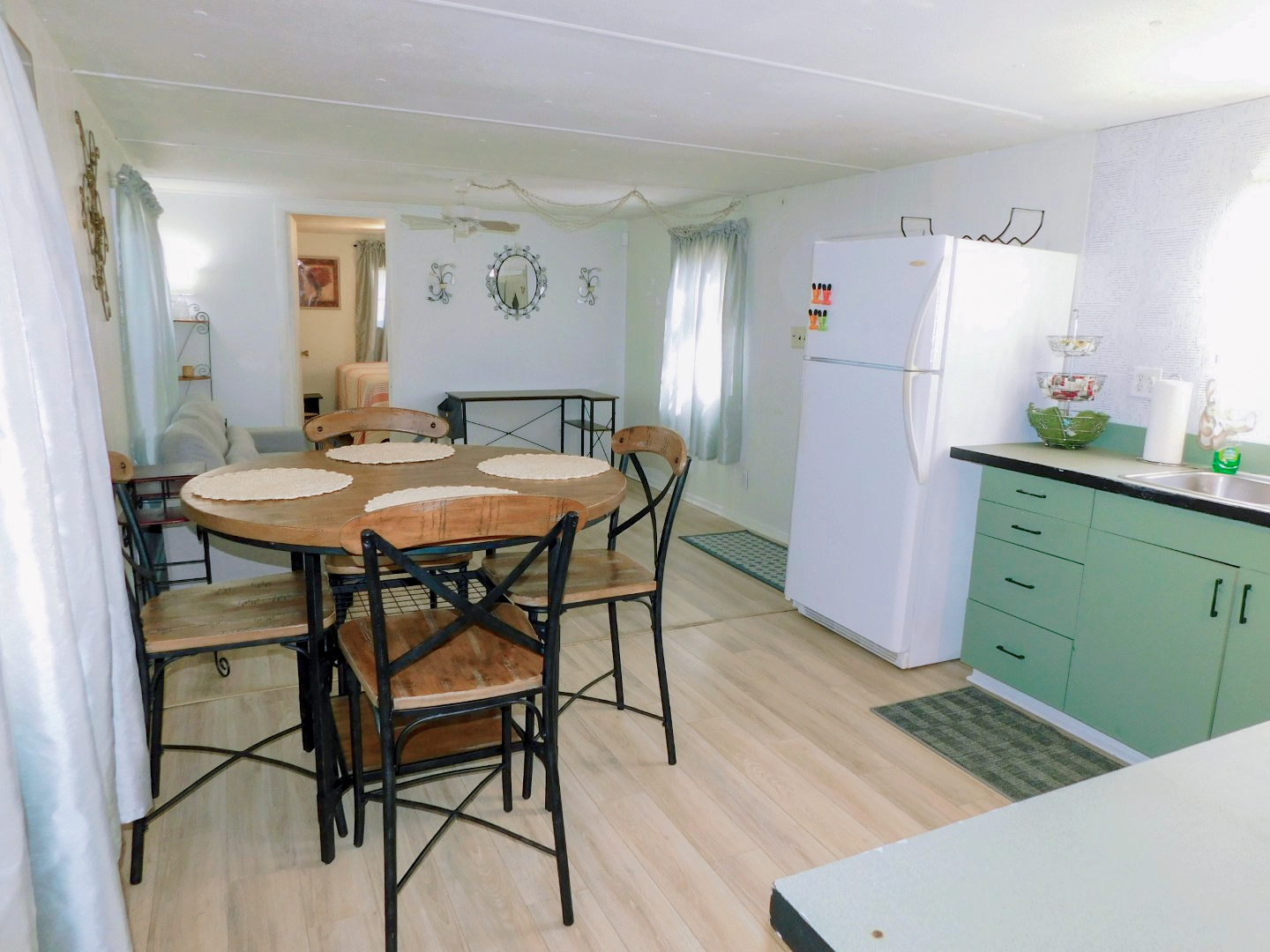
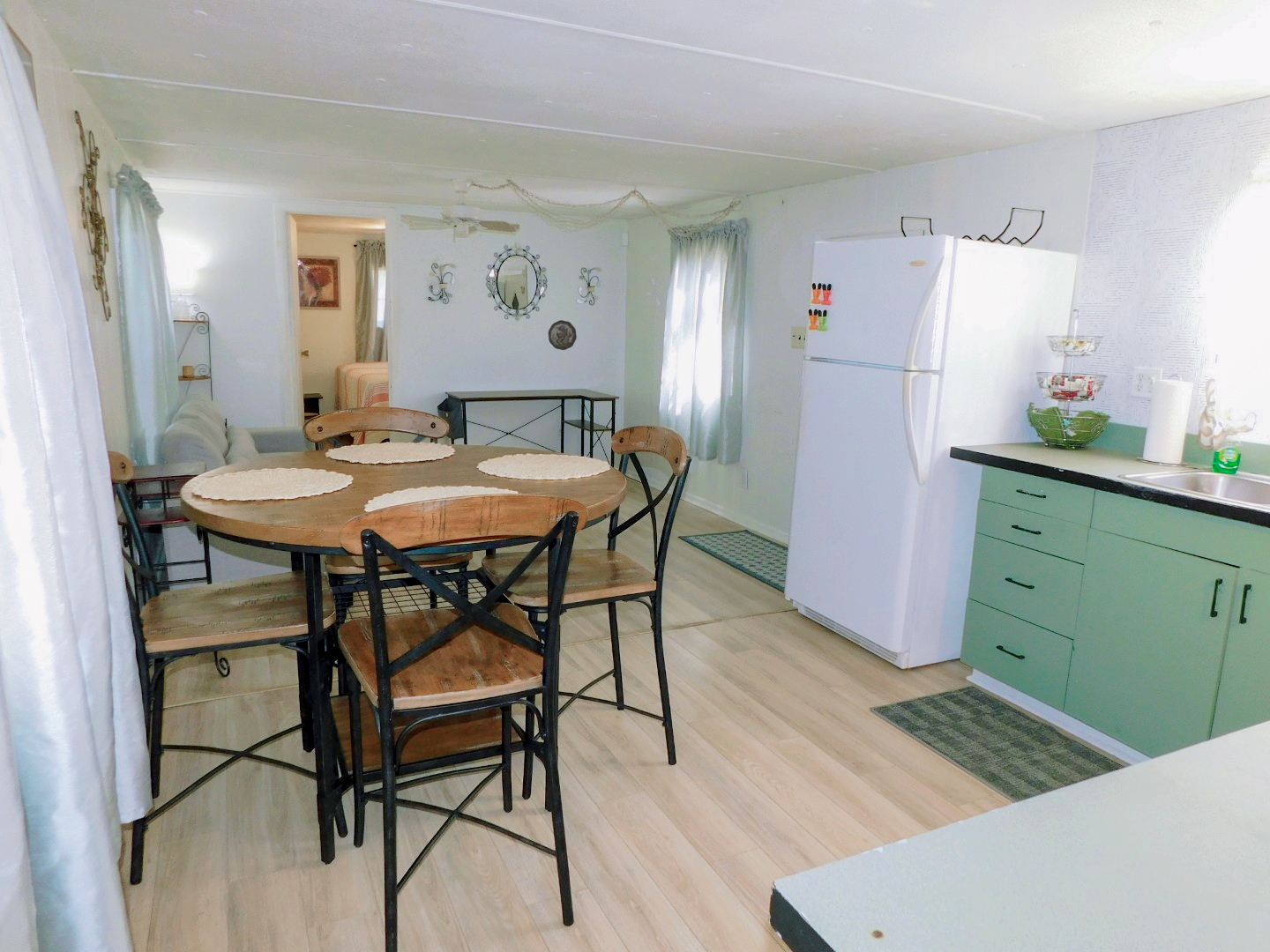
+ decorative plate (562, 335)
